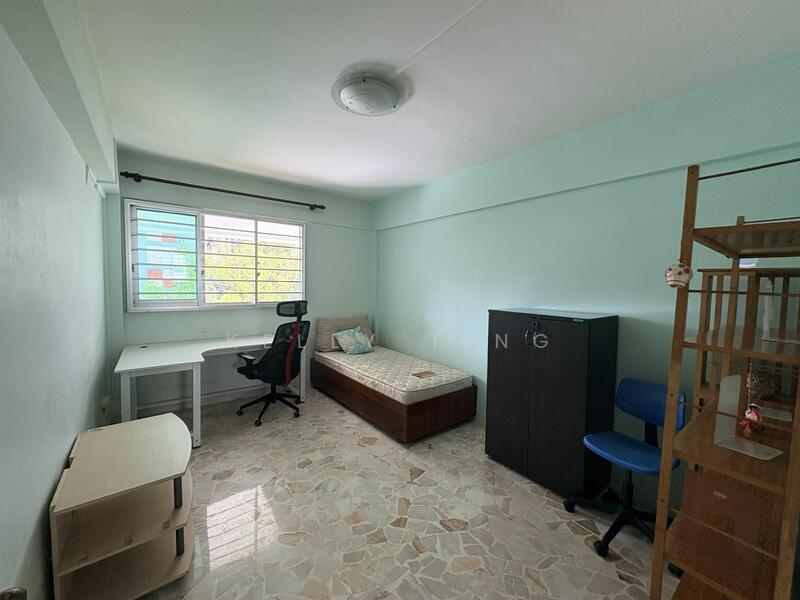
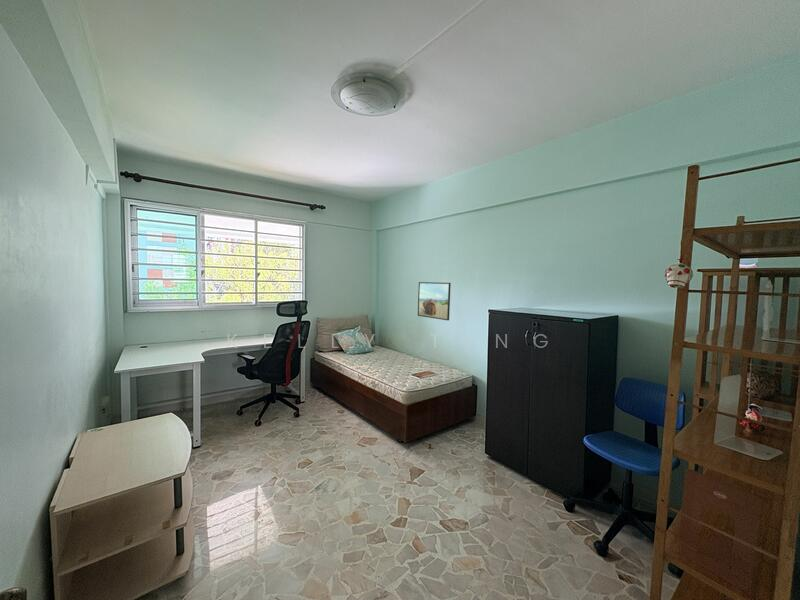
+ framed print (433, 300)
